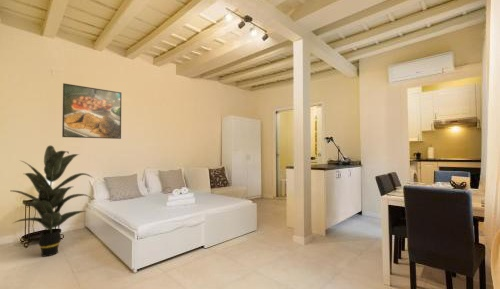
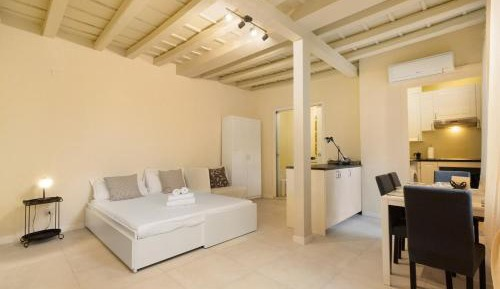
- indoor plant (53, 198)
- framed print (94, 113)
